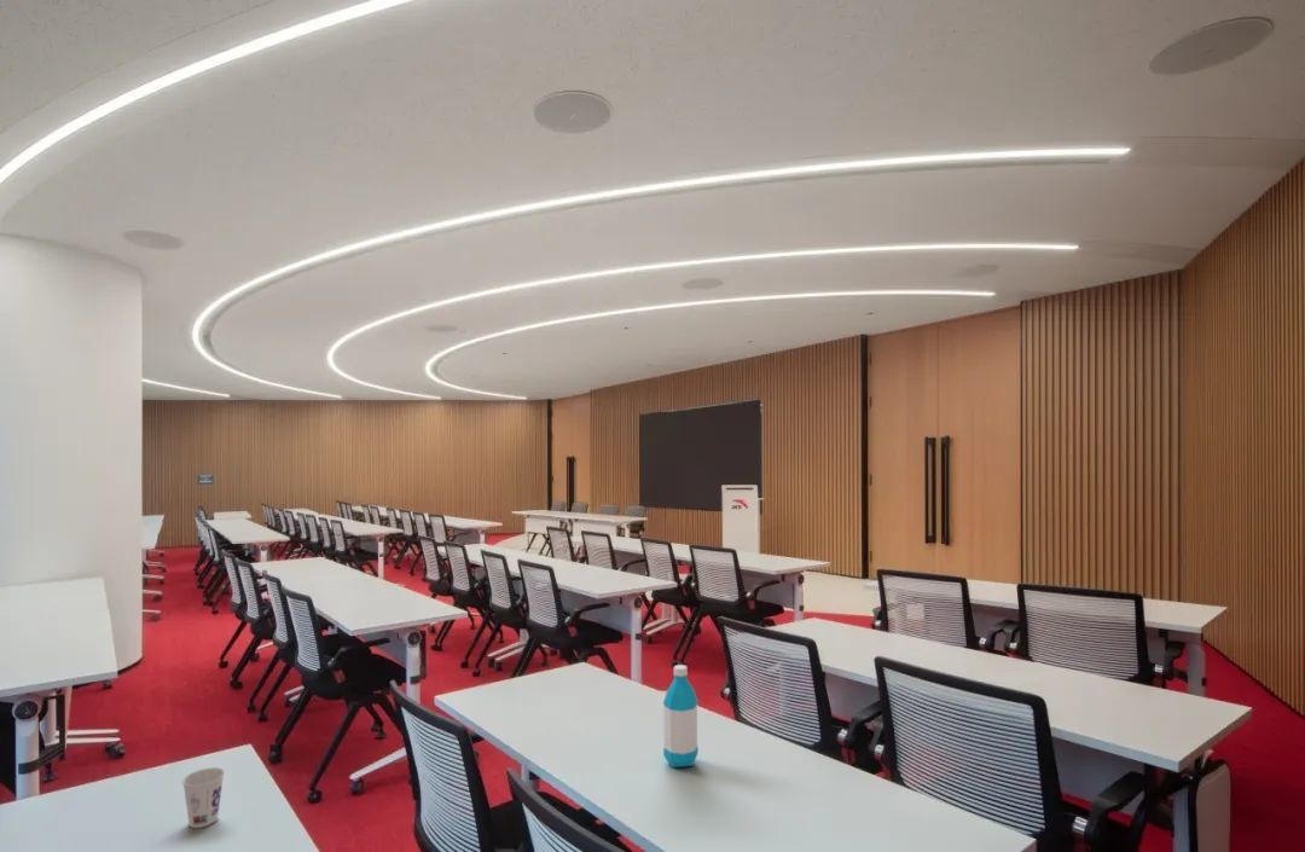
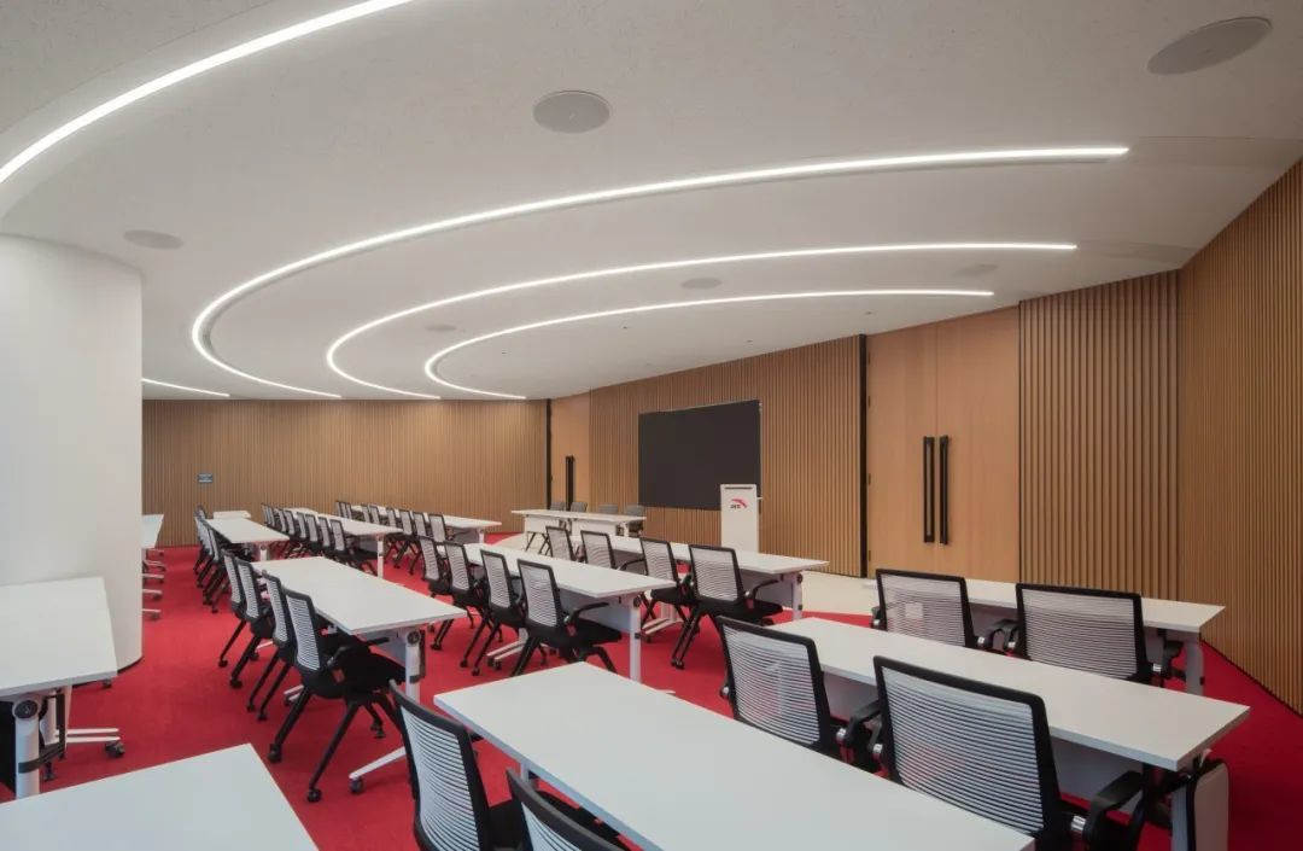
- cup (203, 798)
- water bottle (680, 714)
